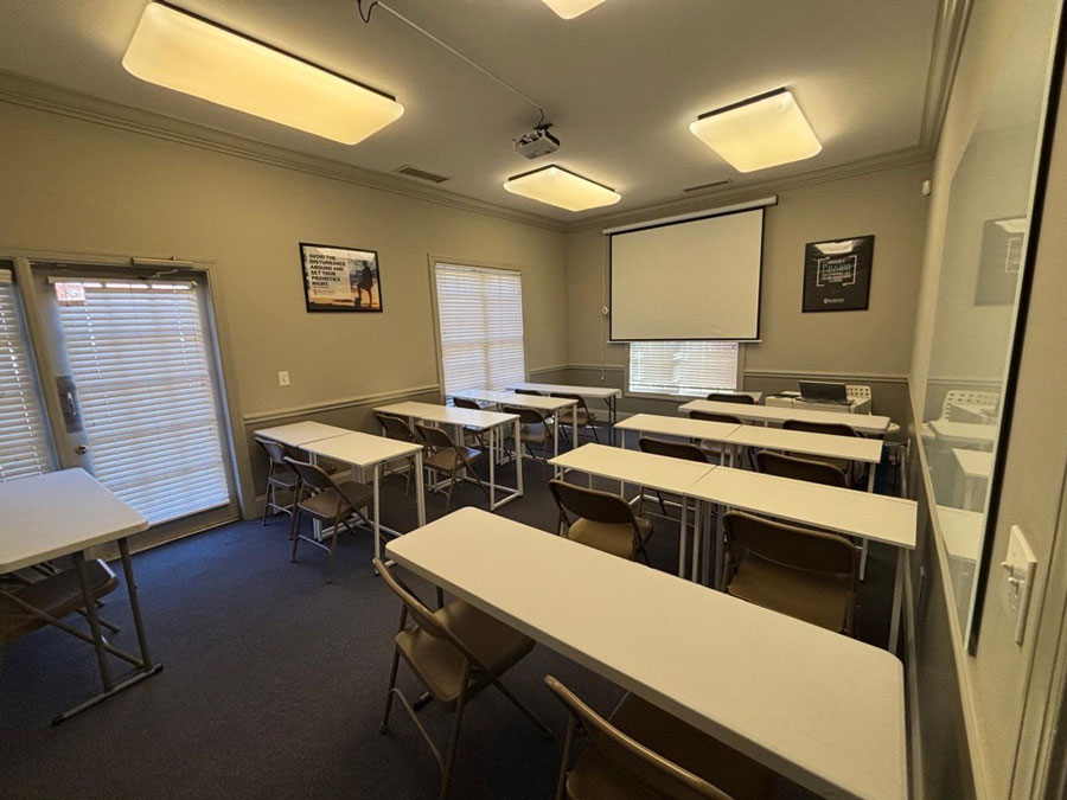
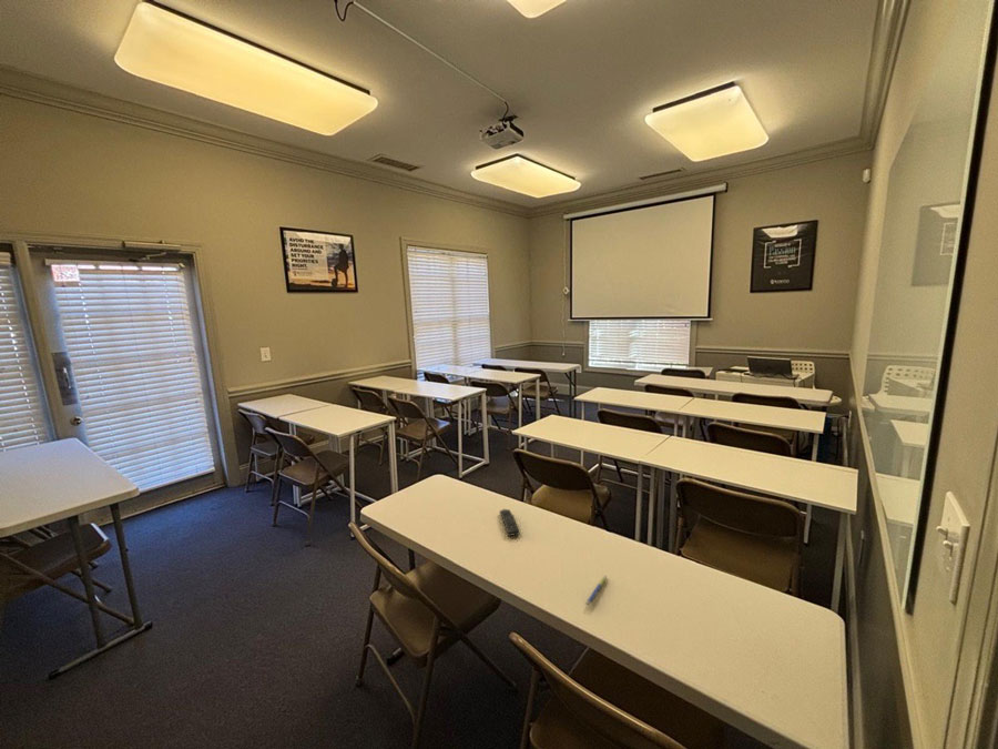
+ remote control (508, 520)
+ pen (597, 588)
